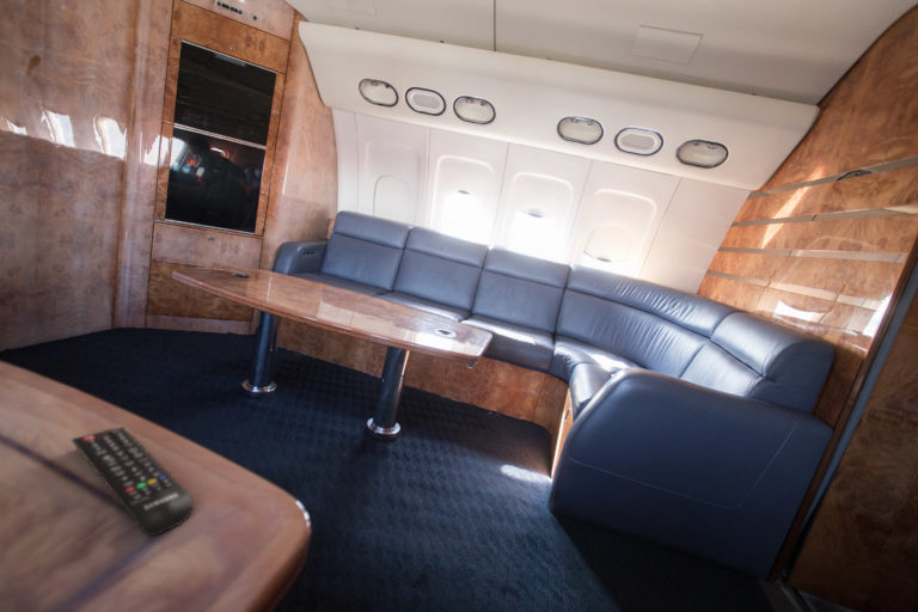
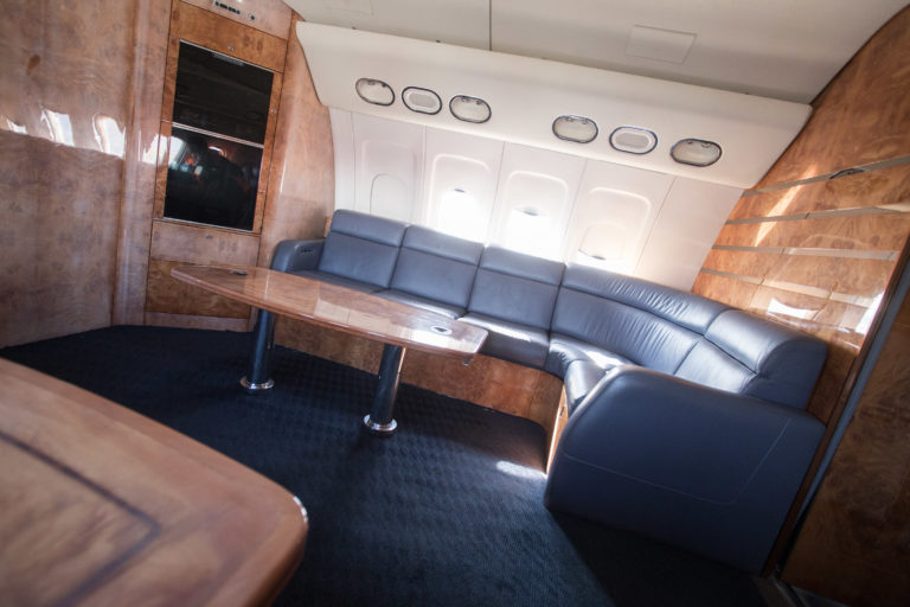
- remote control (128, 471)
